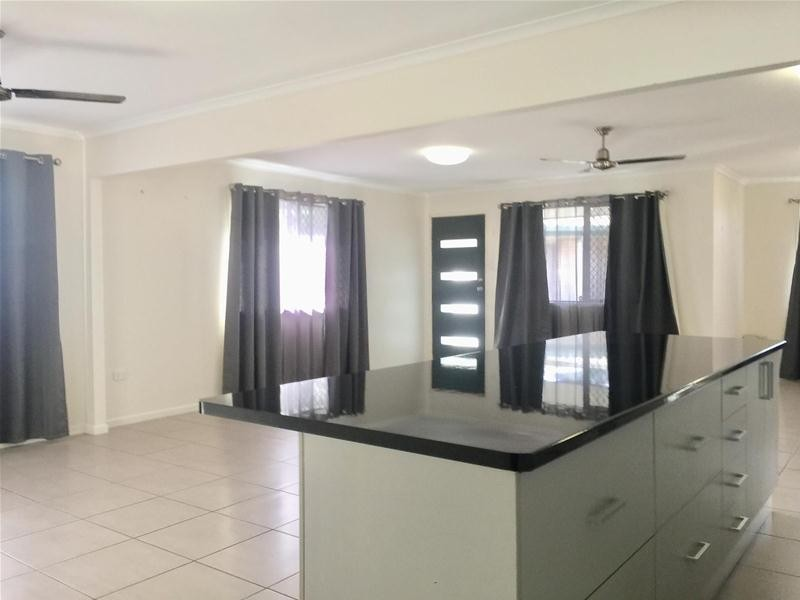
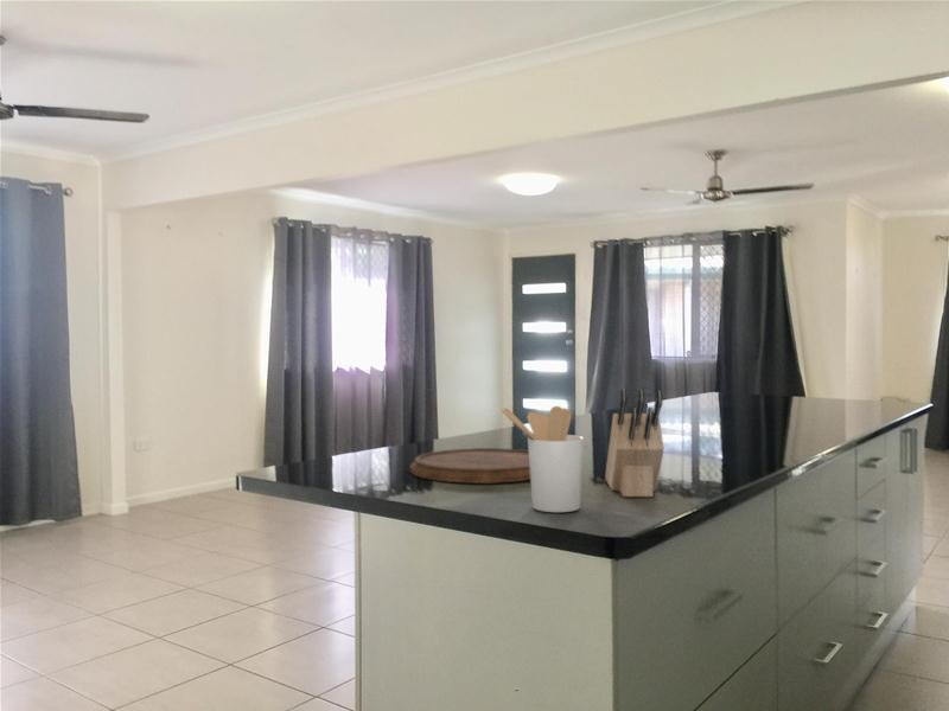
+ knife block (633, 438)
+ utensil holder (541, 455)
+ cutting board (483, 463)
